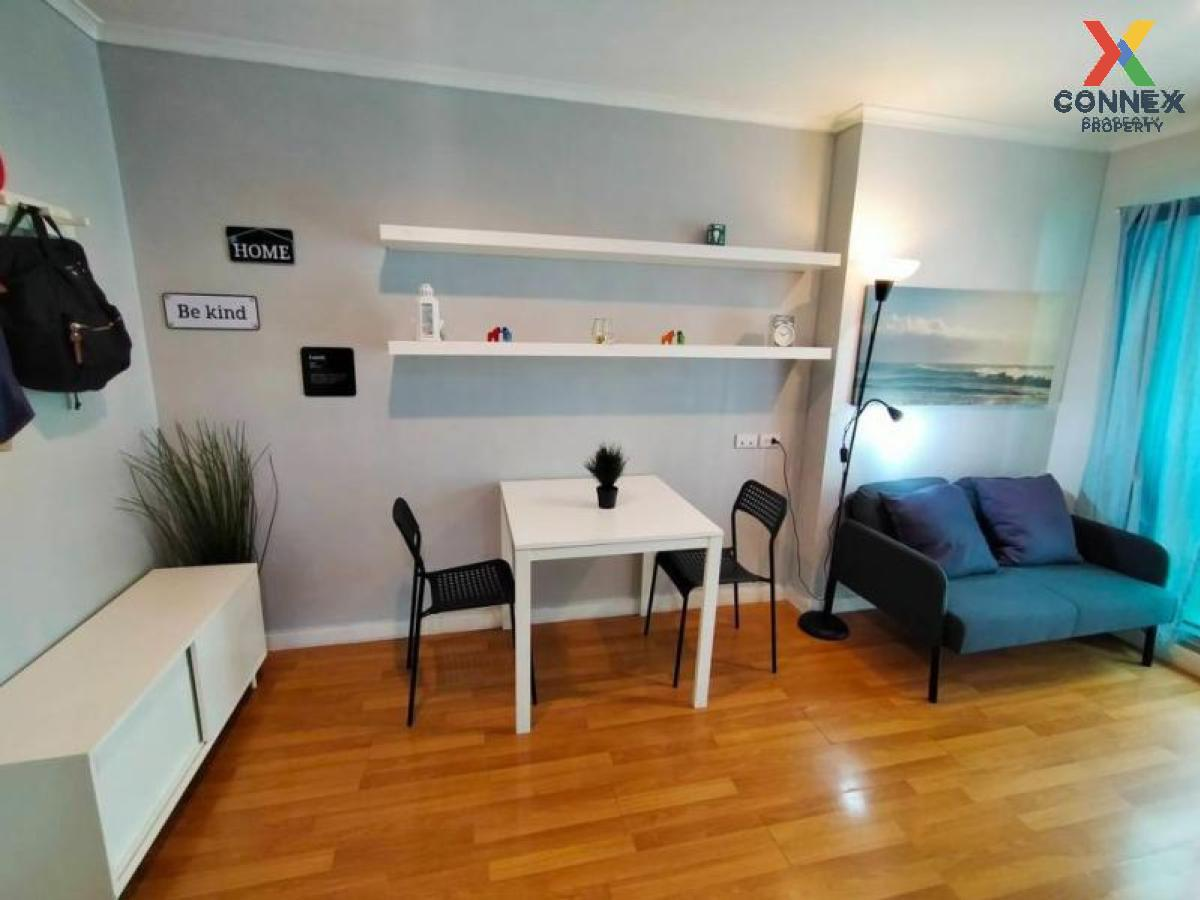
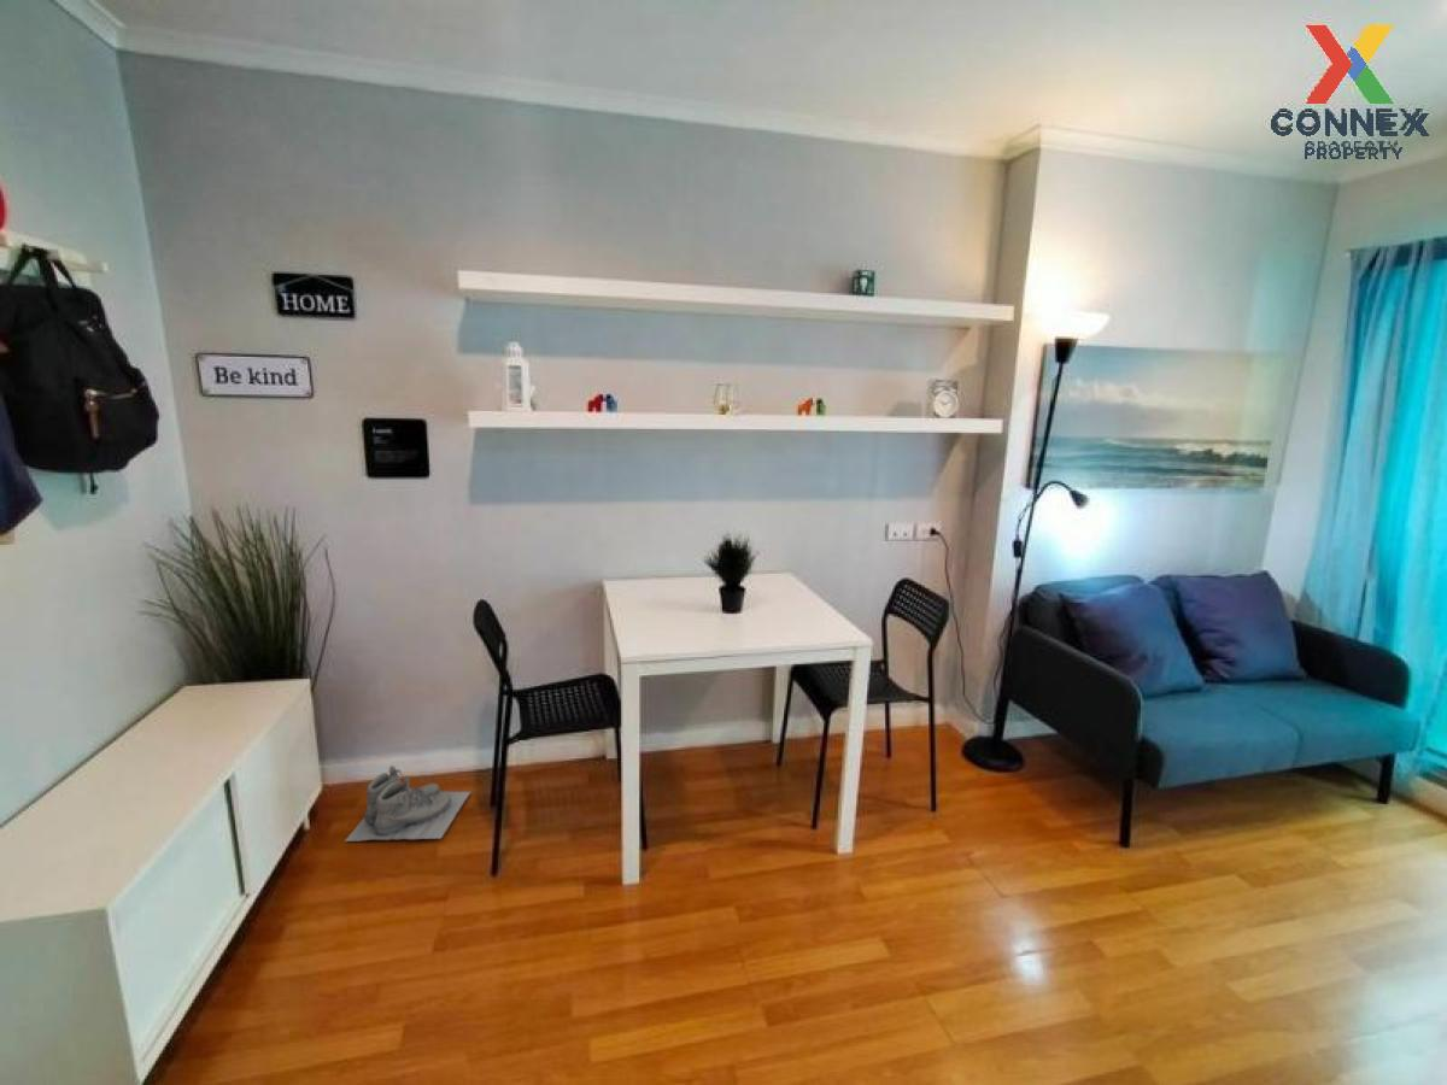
+ boots (409, 793)
